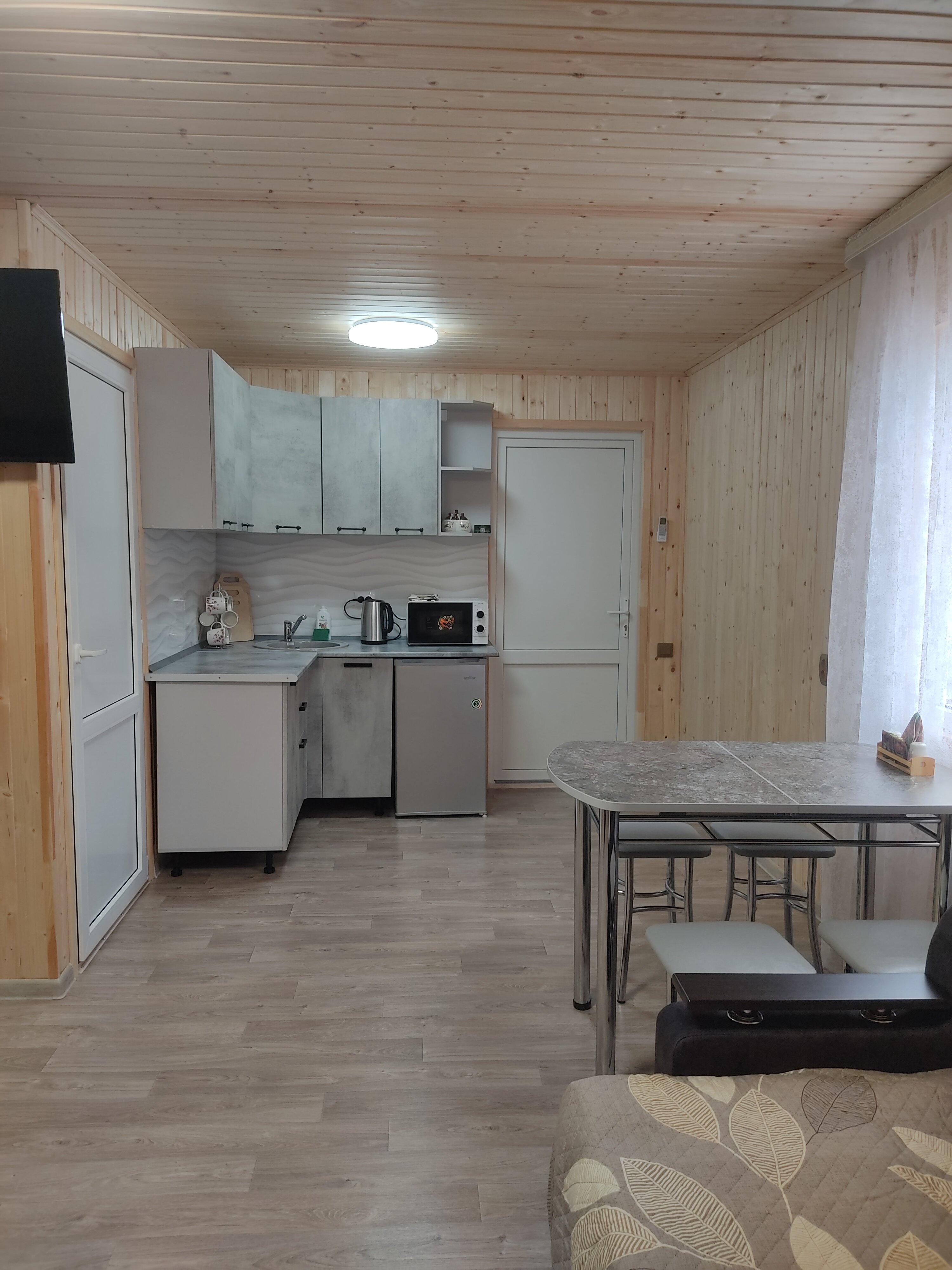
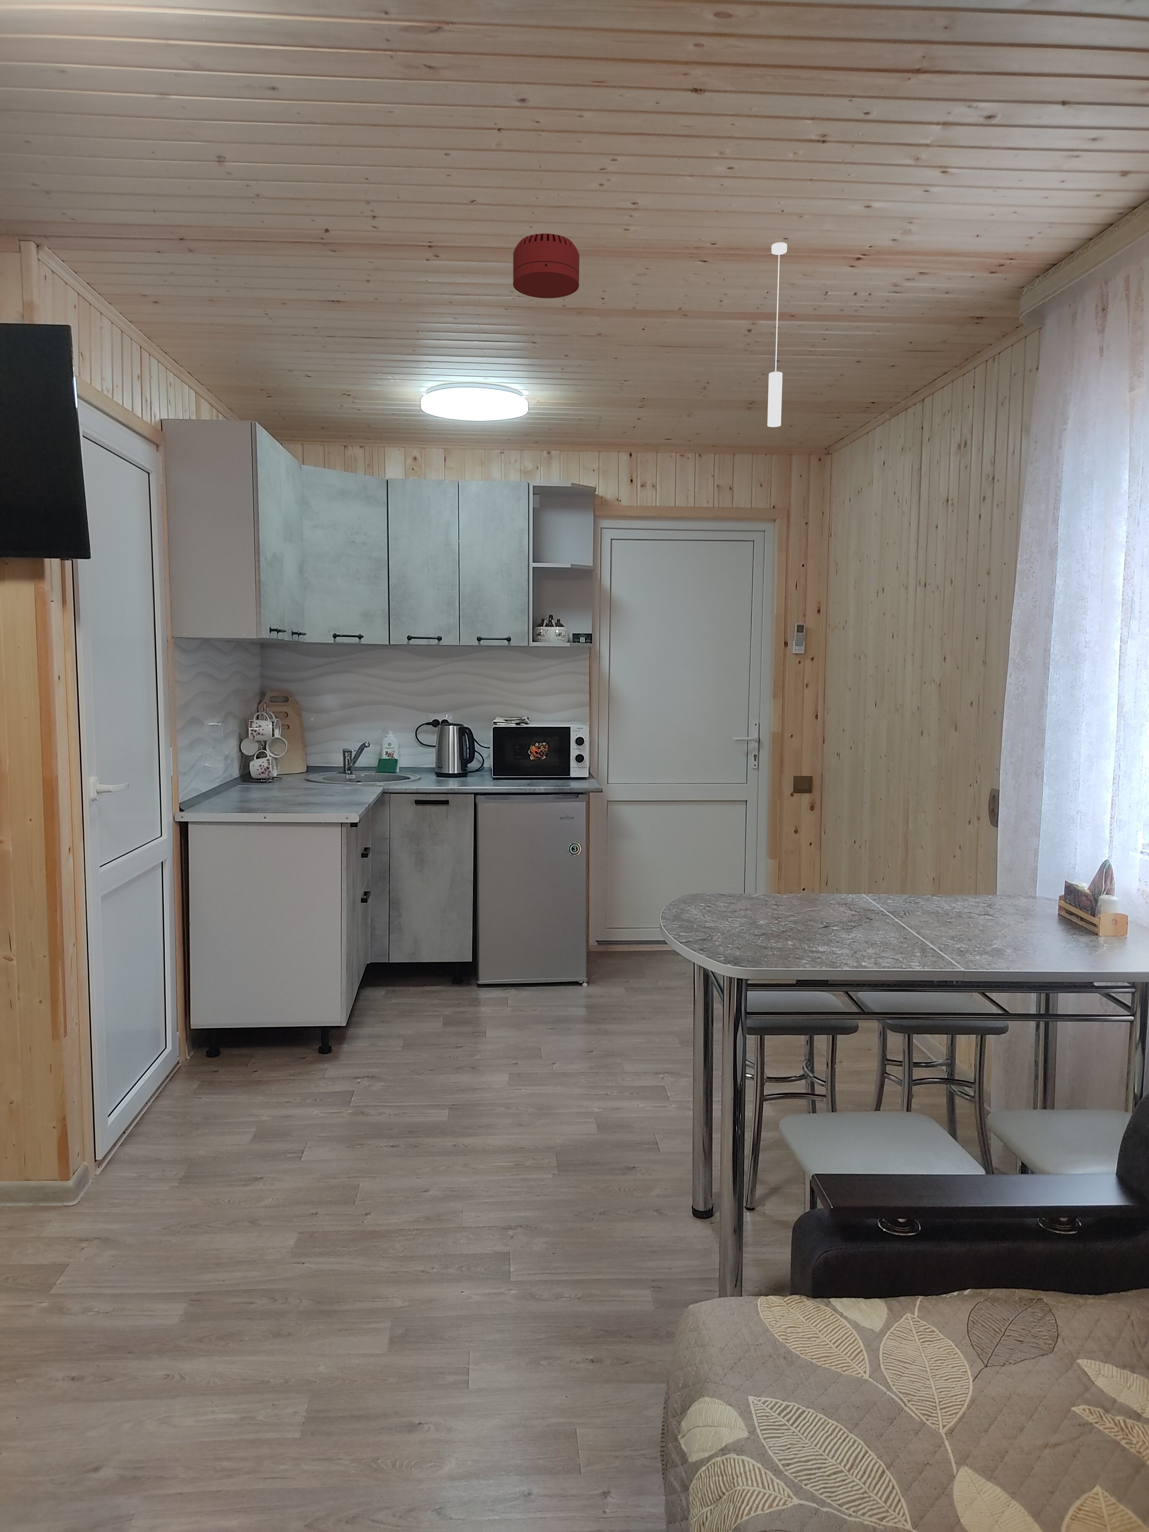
+ pendant lamp (777, 337)
+ smoke detector (547, 265)
